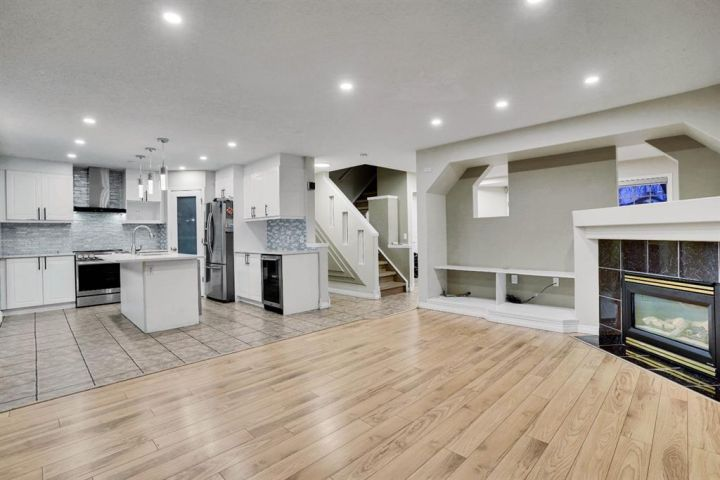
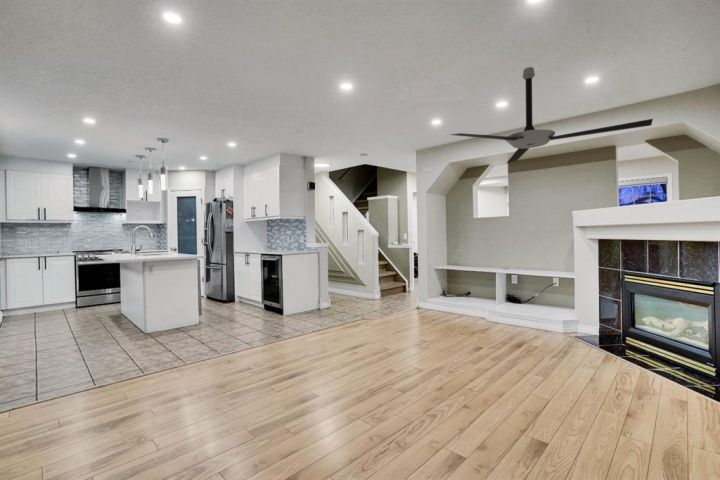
+ ceiling fan (531, 107)
